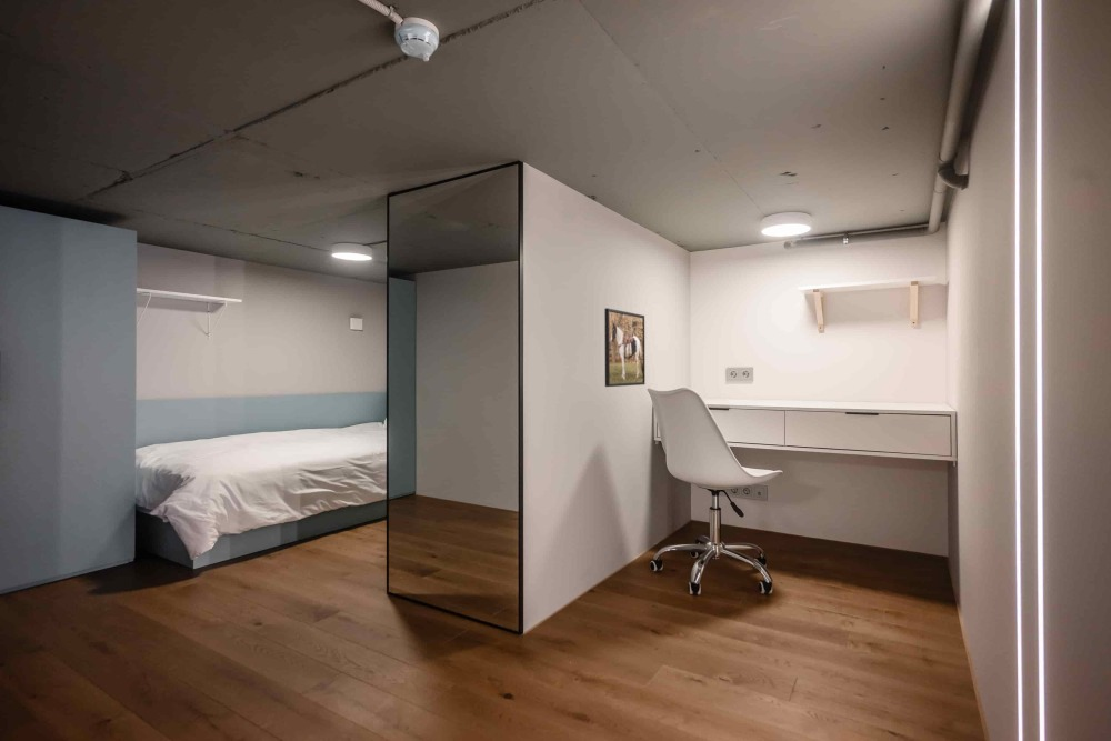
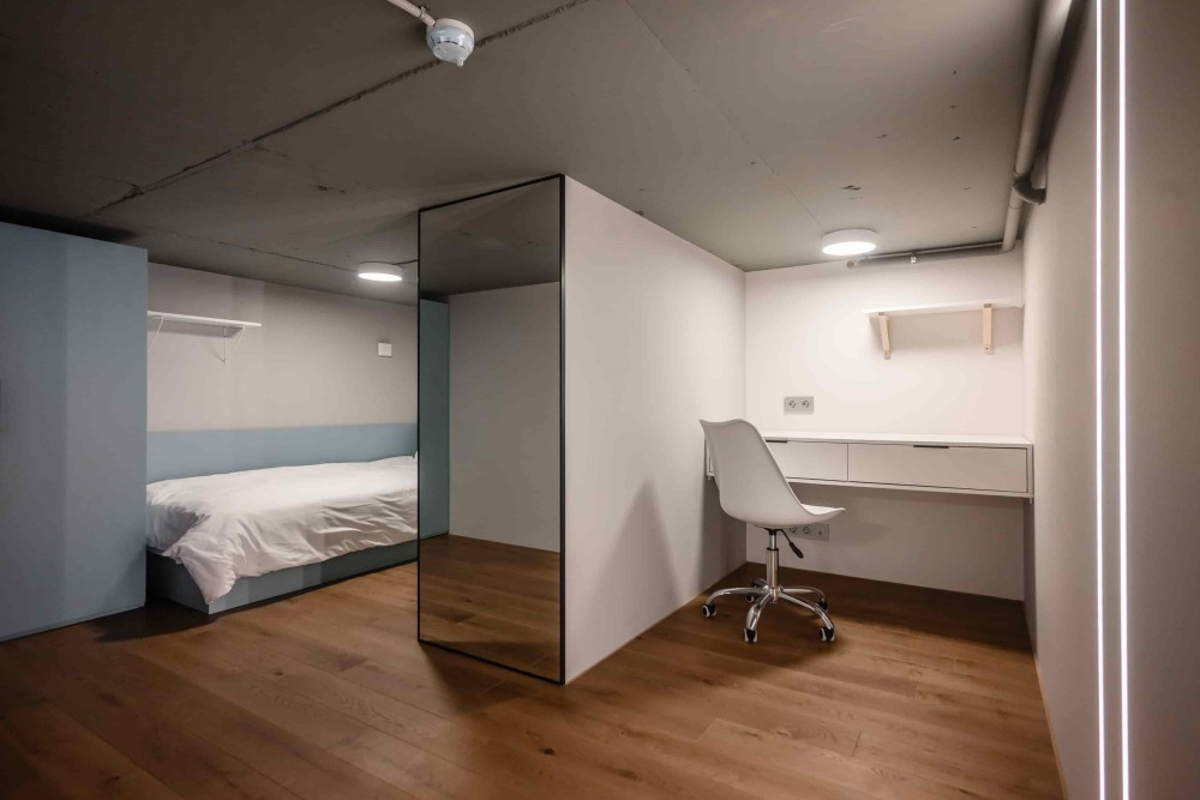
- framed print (625, 349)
